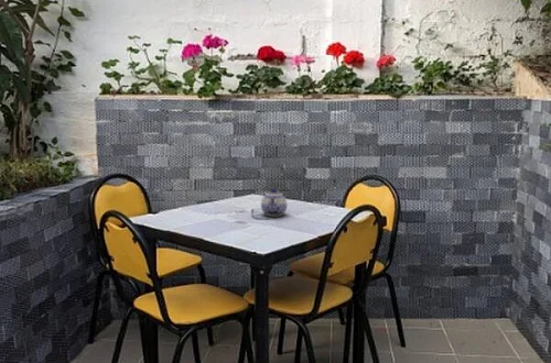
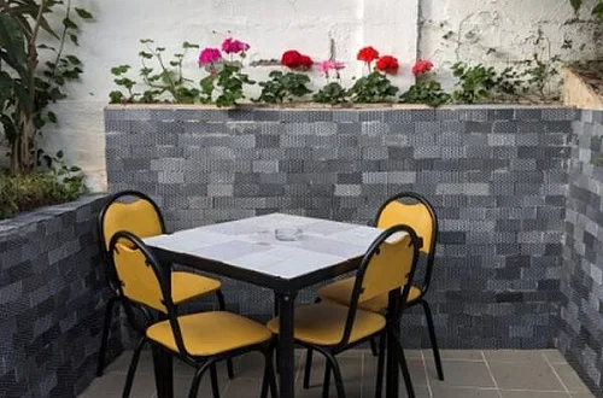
- teapot (273, 201)
